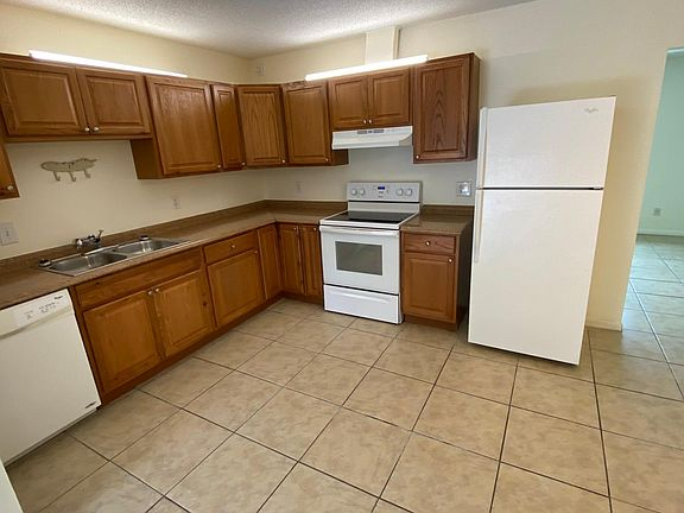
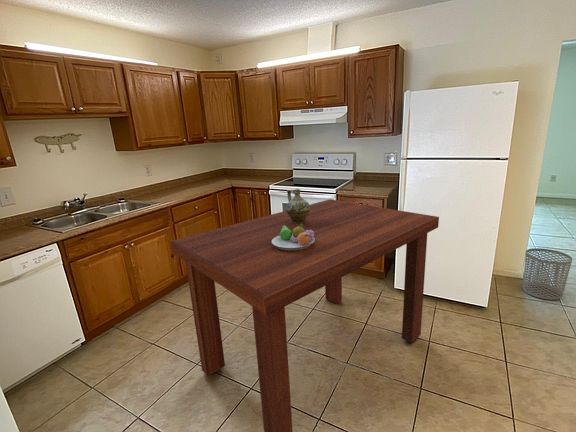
+ dining table (311, 292)
+ waste bin (544, 273)
+ fruit bowl (292, 235)
+ pitcher (296, 205)
